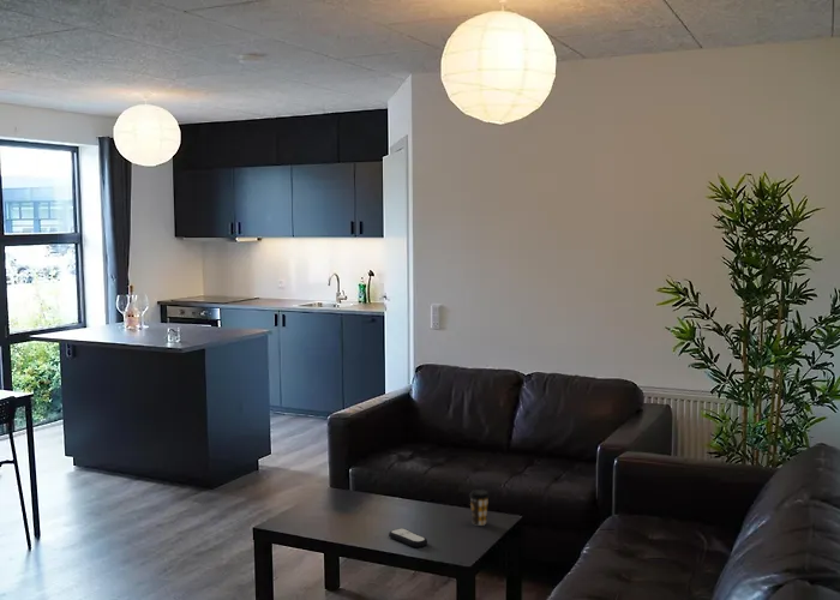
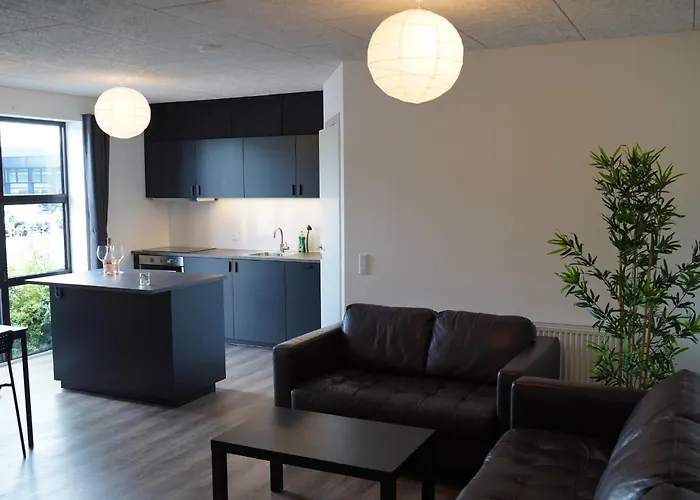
- remote control (408, 536)
- coffee cup (479, 508)
